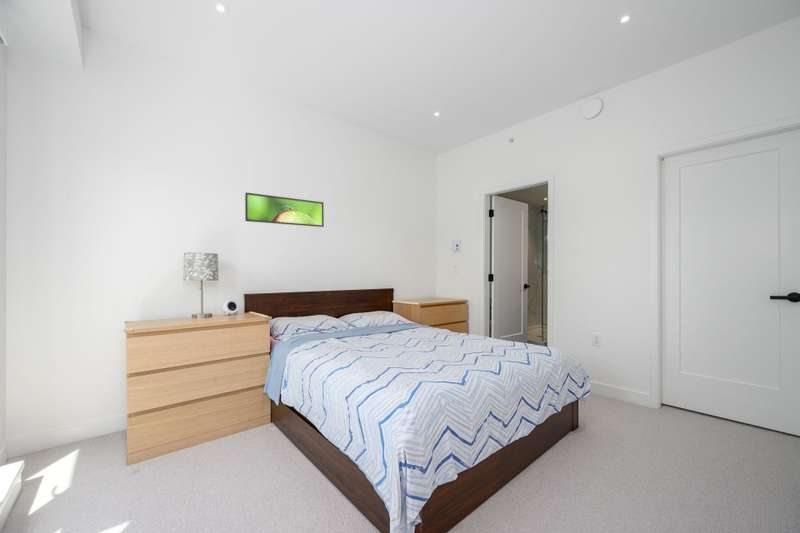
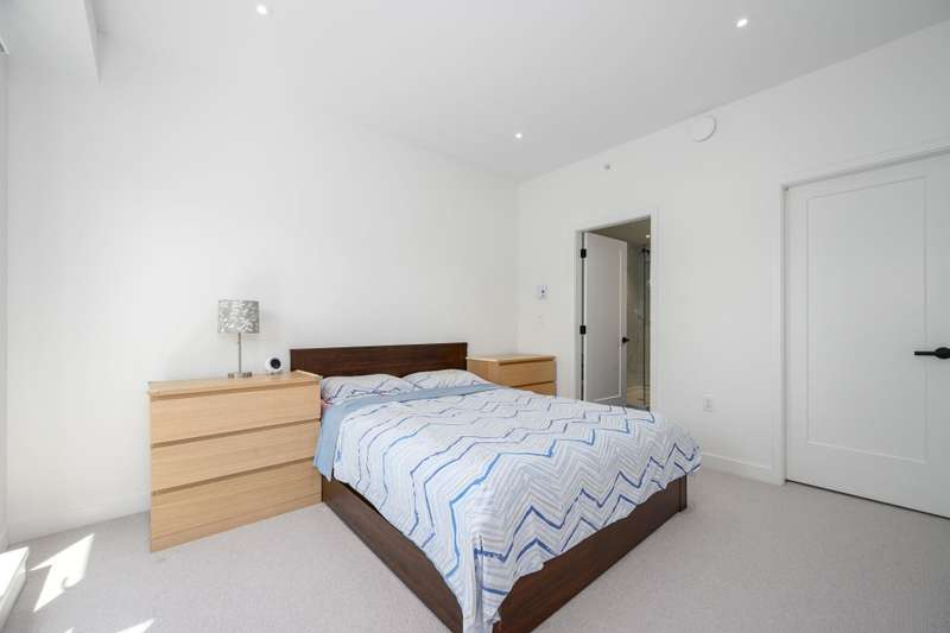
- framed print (287, 211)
